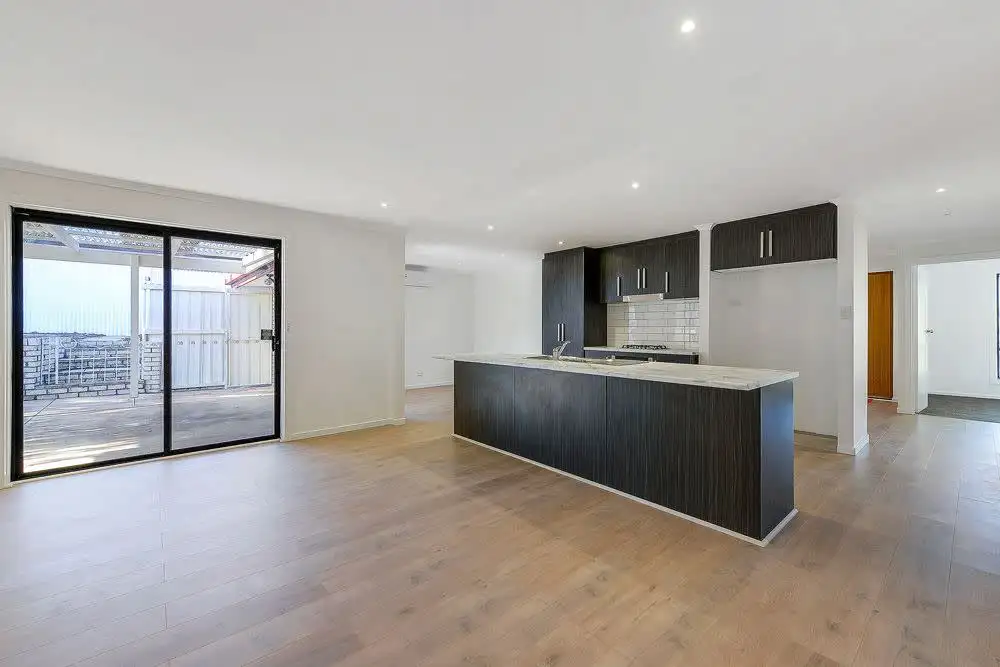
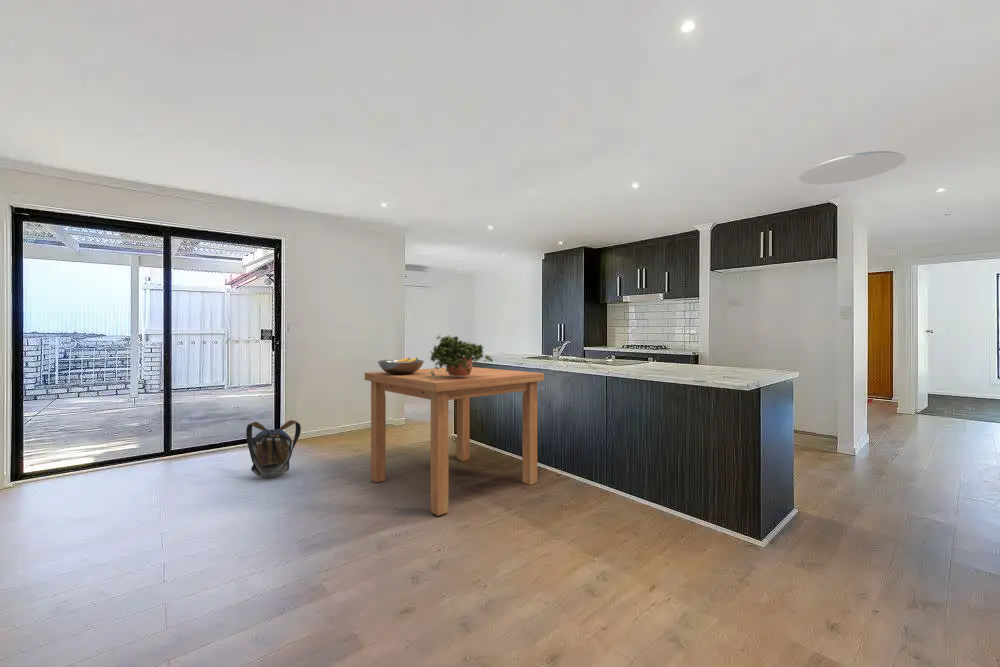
+ dining table (457, 427)
+ fruit bowl (401, 365)
+ potted plant (458, 355)
+ ceiling lamp (849, 166)
+ backpack (272, 449)
